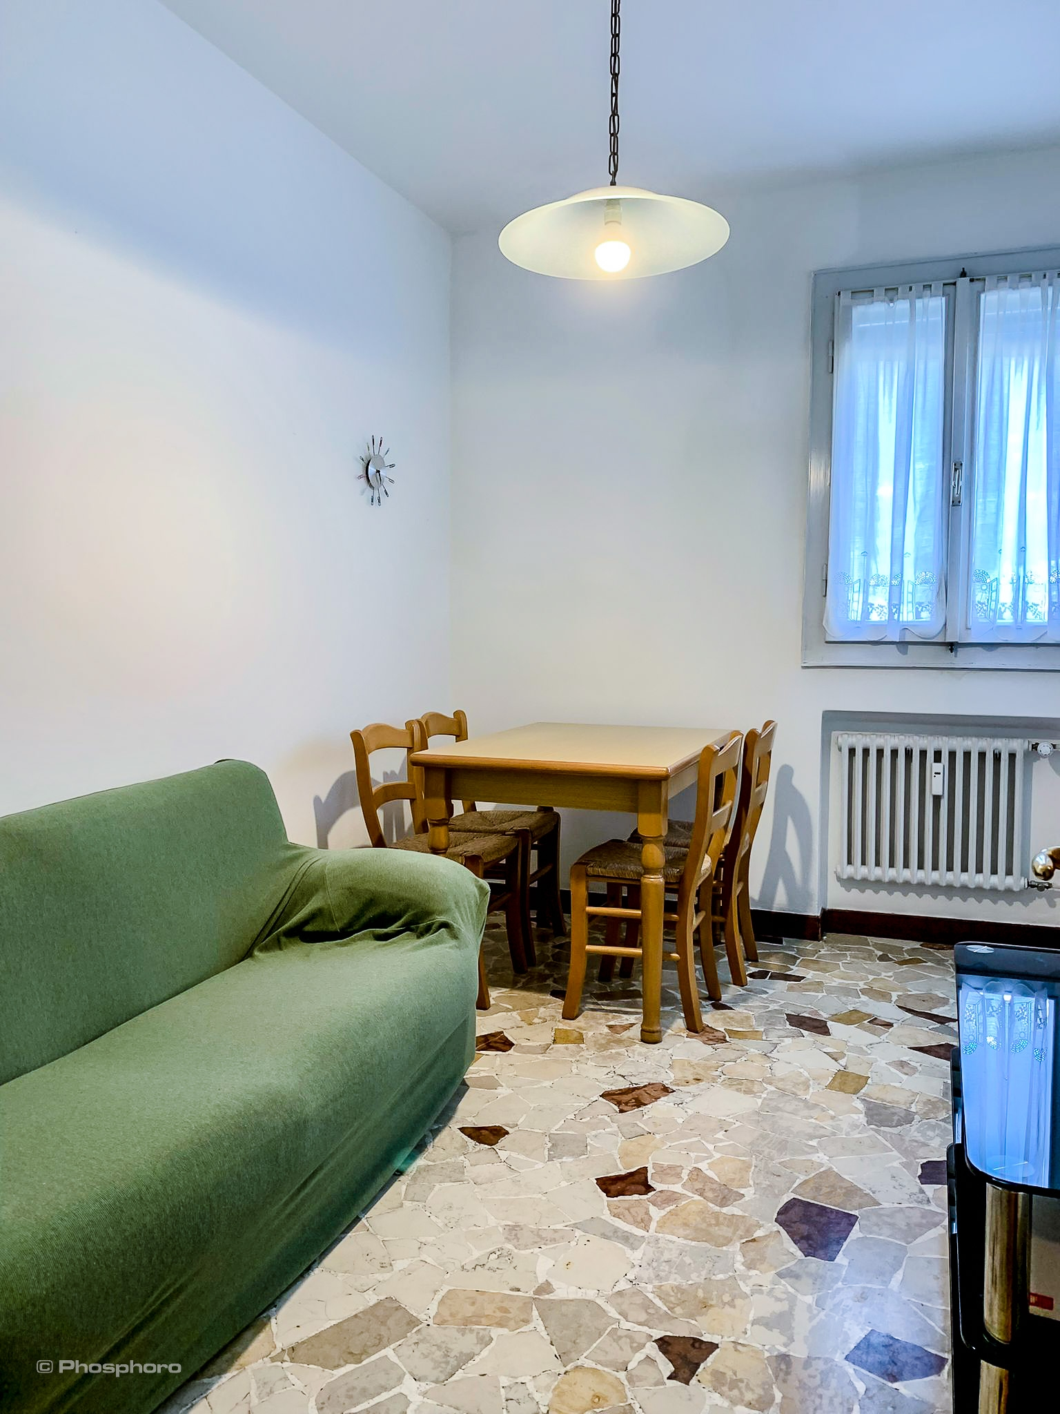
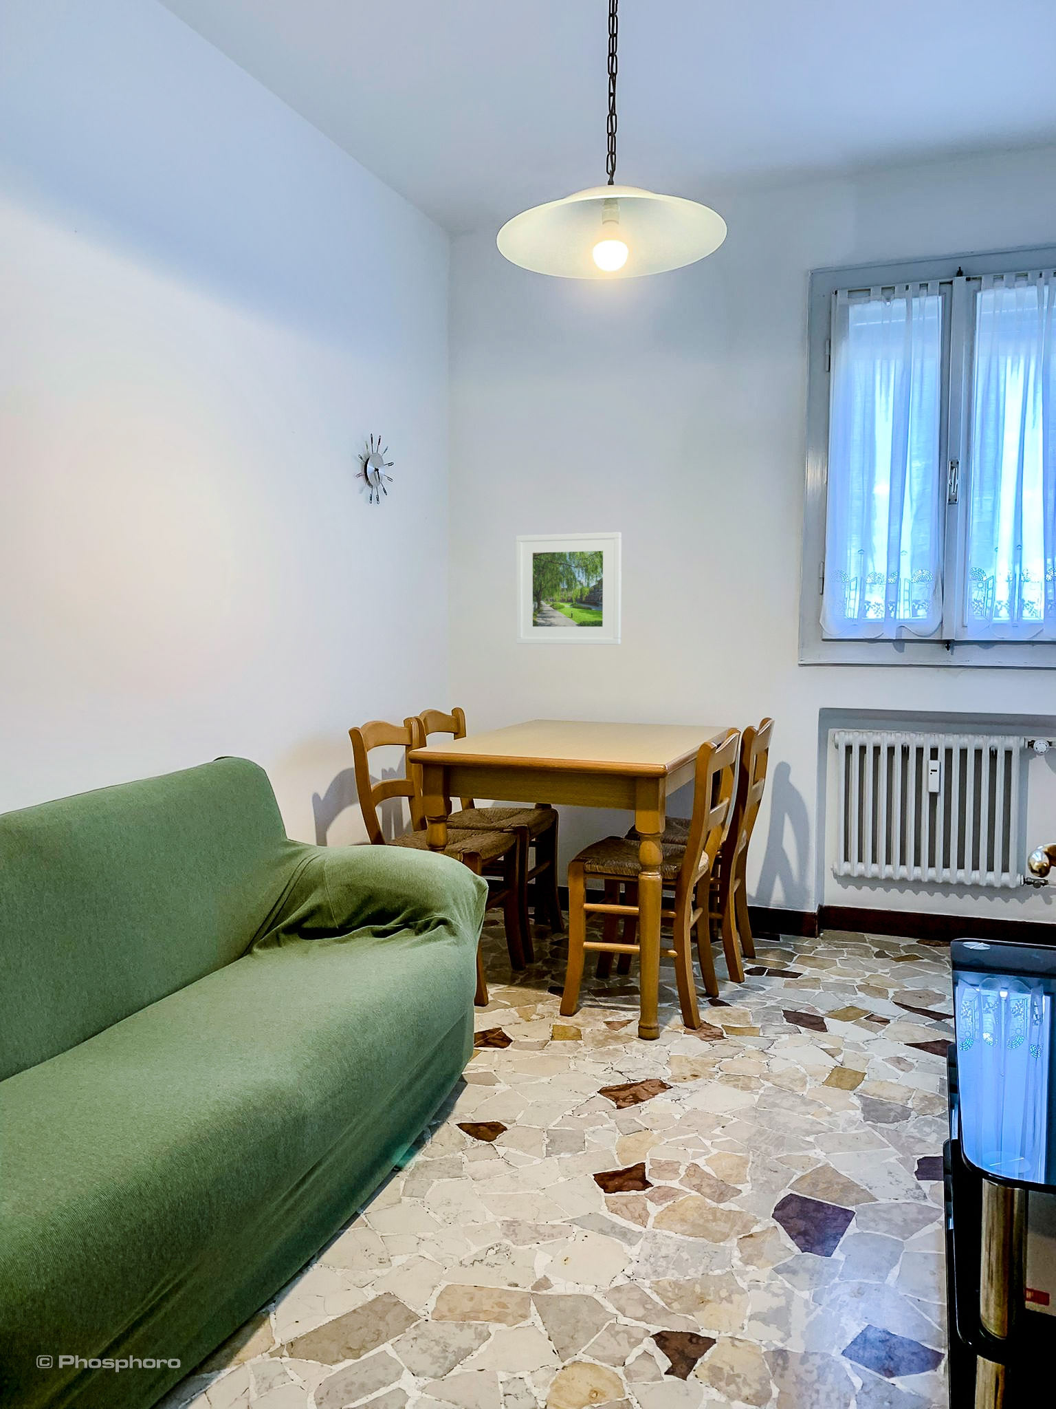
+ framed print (567, 589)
